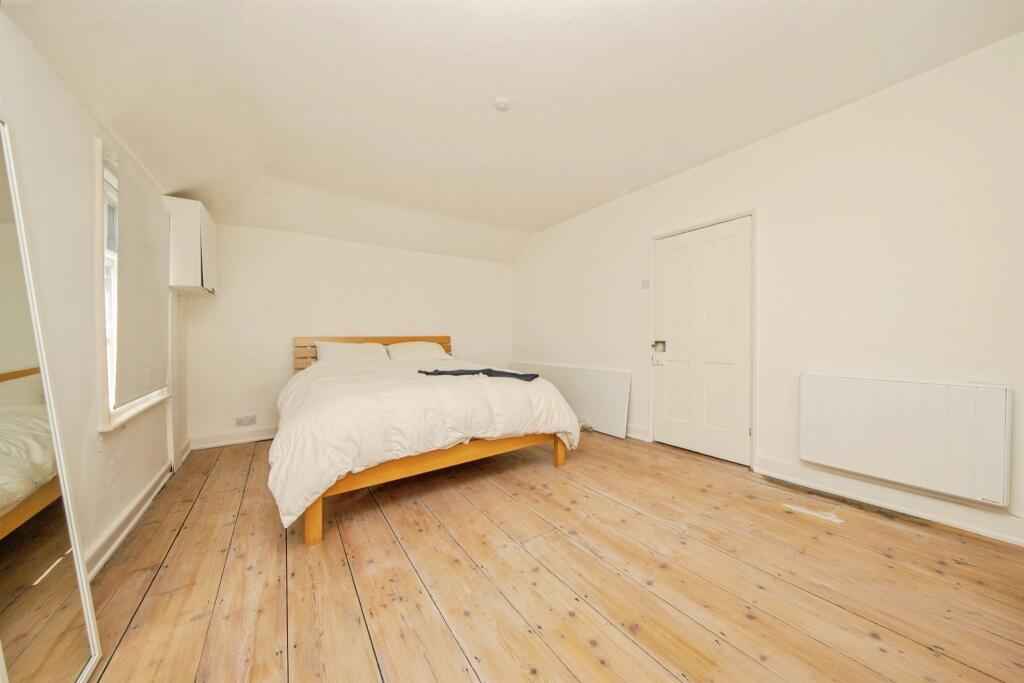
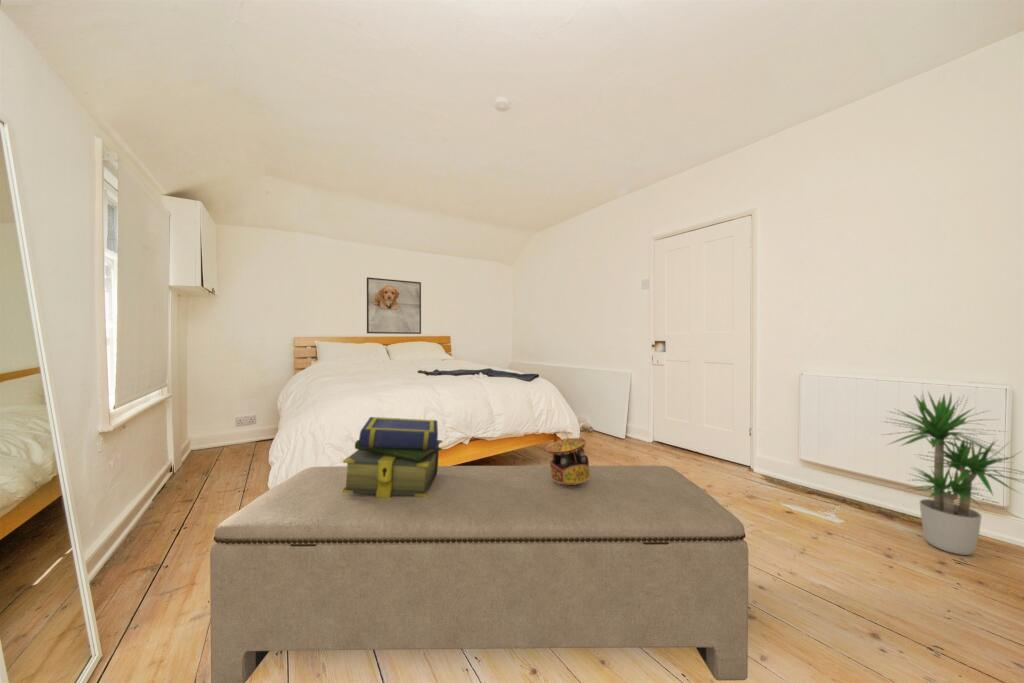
+ potted plant (949, 469)
+ decorative box (567, 460)
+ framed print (394, 306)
+ bench (486, 552)
+ stack of books (398, 451)
